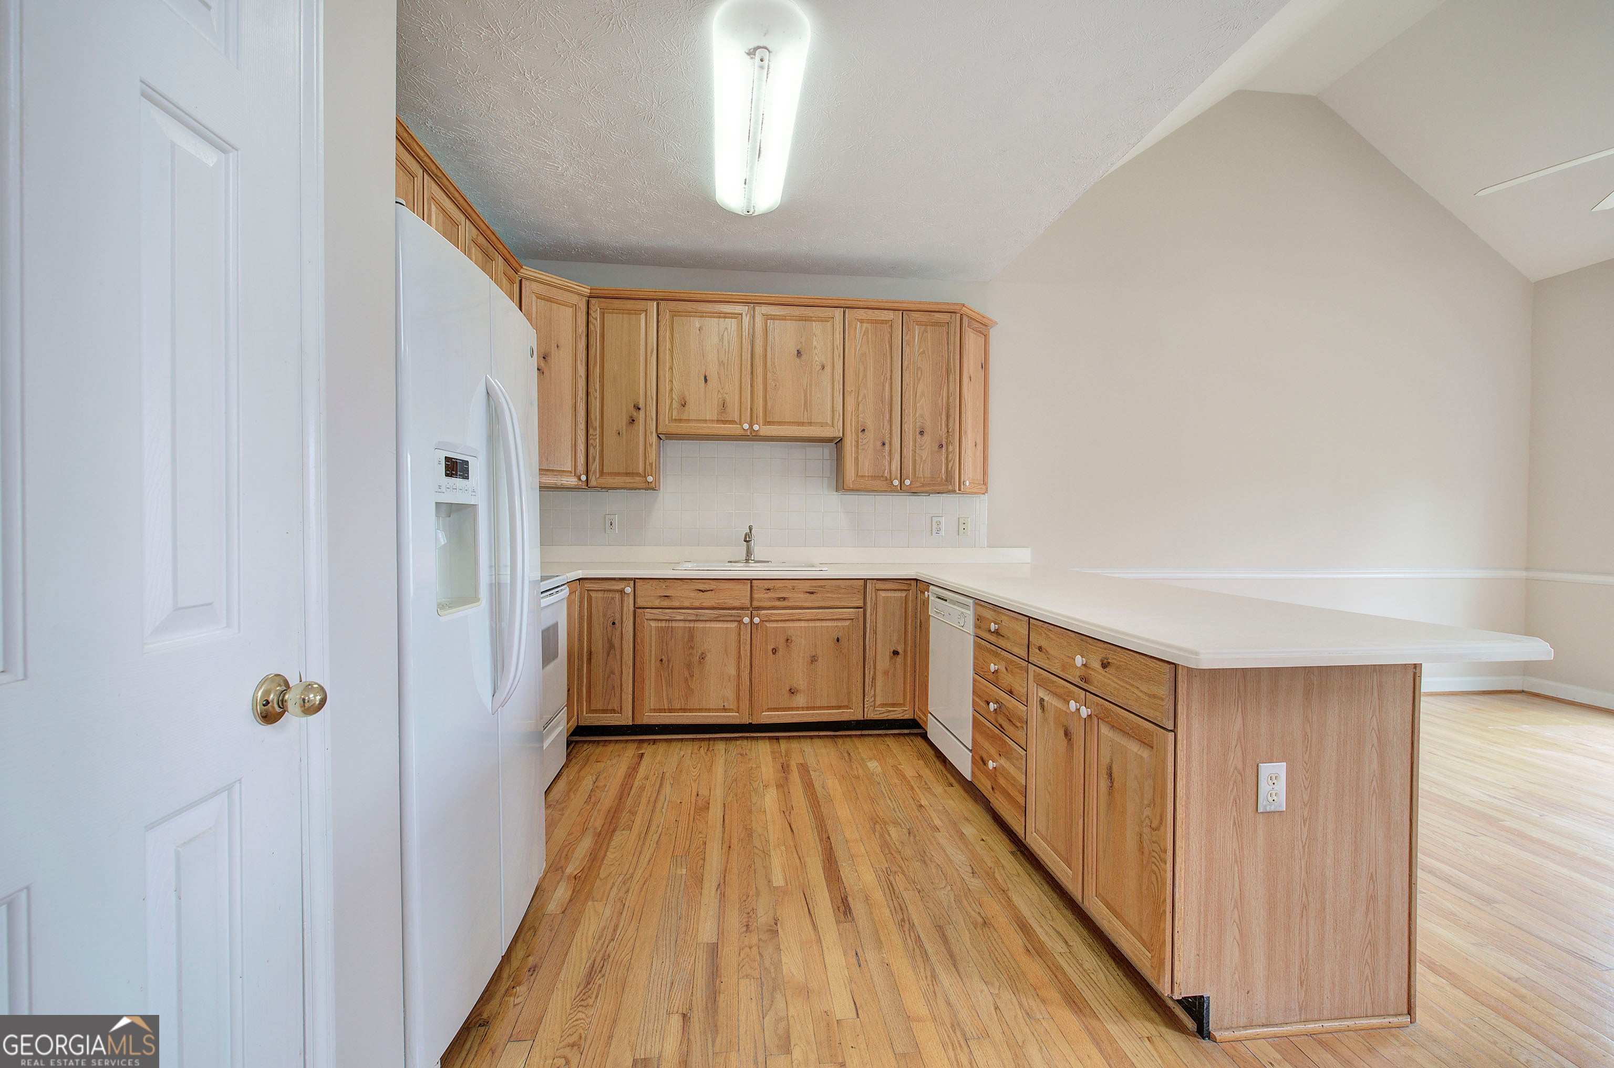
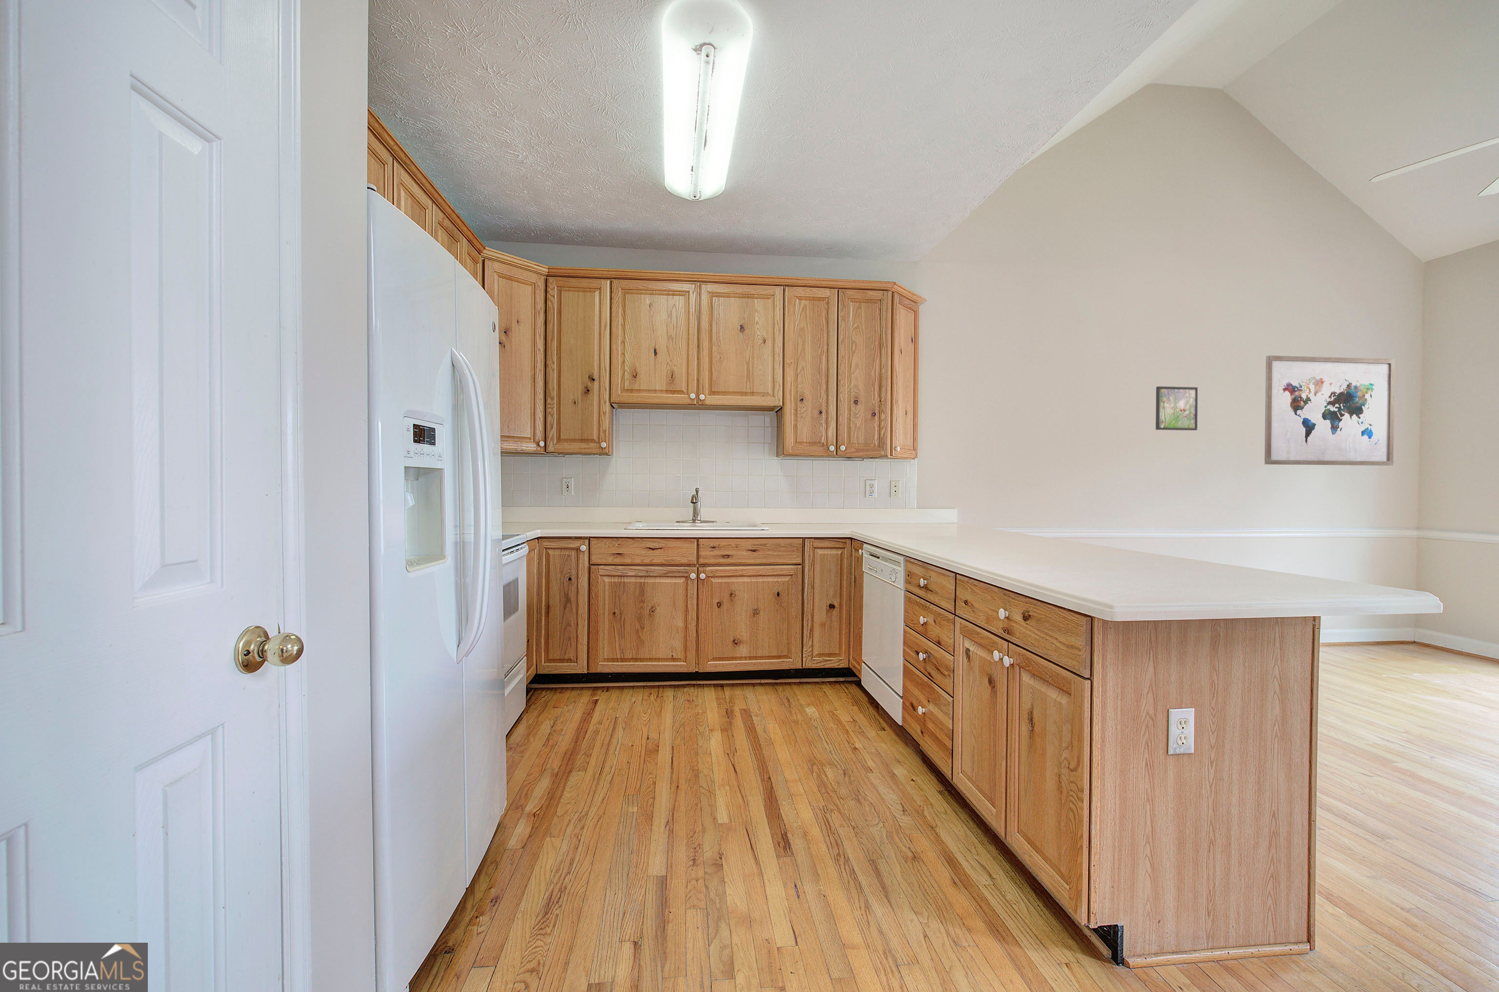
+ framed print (1177, 409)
+ wall art (1330, 411)
